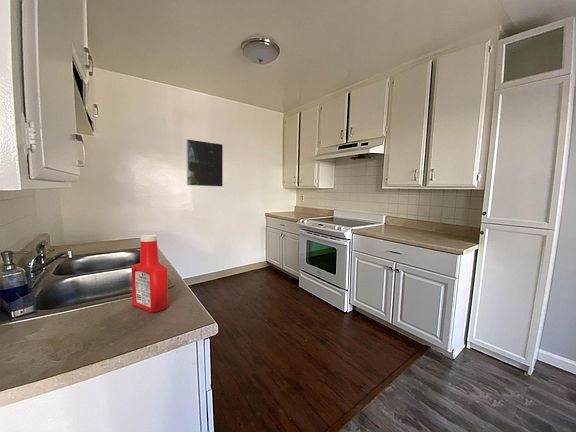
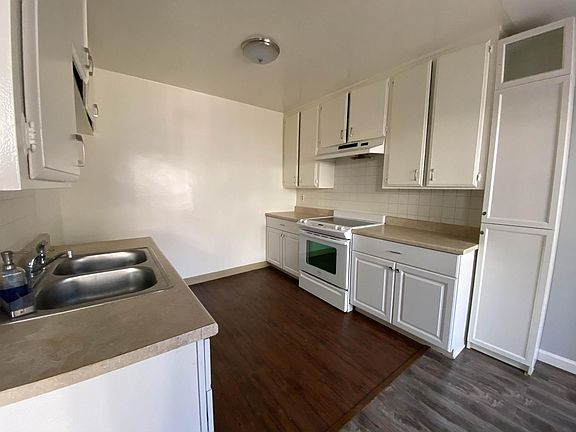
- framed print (205, 164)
- soap bottle (149, 270)
